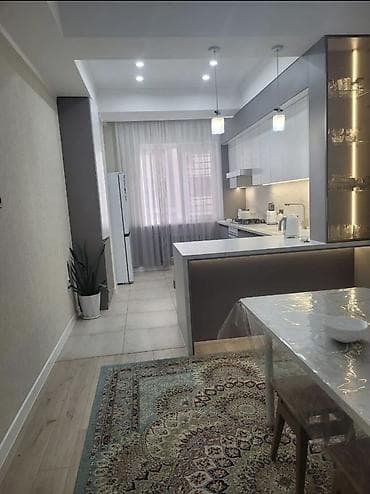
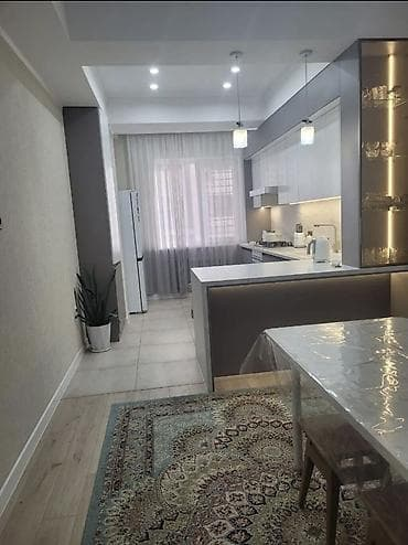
- cereal bowl (344, 330)
